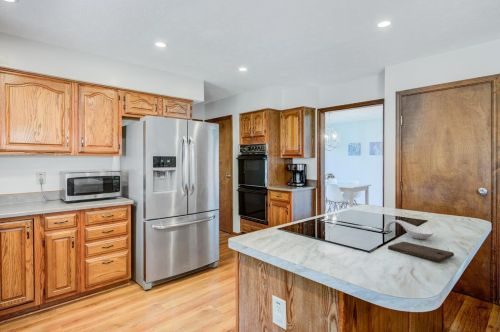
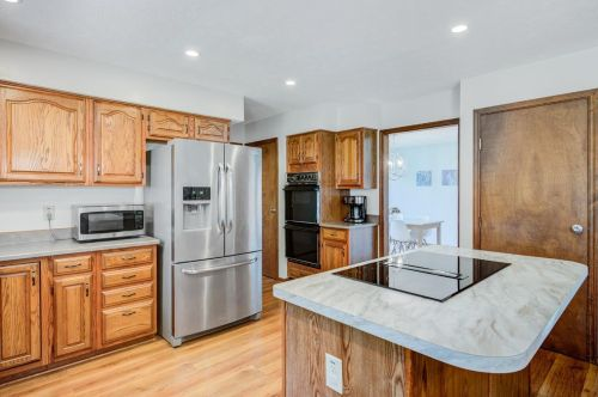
- spoon rest (407, 228)
- cutting board (419, 250)
